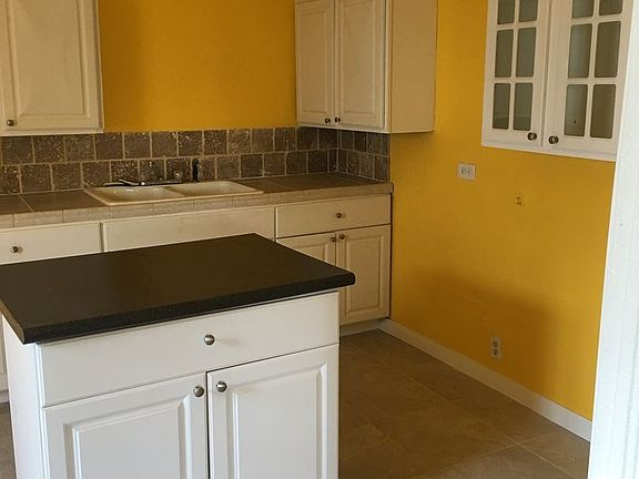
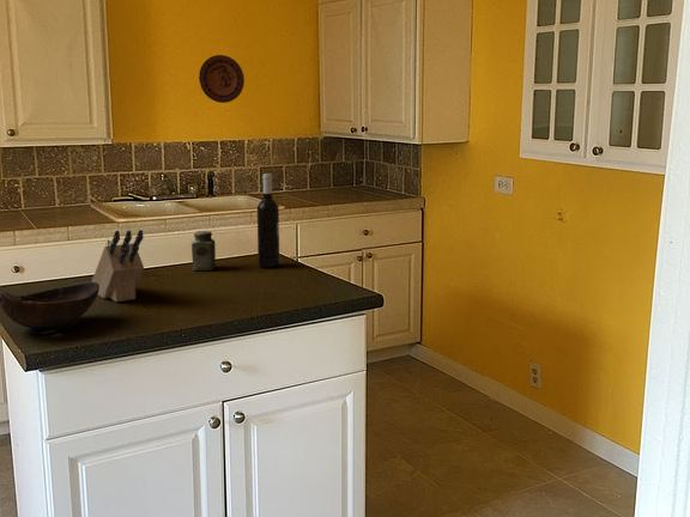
+ bowl (54, 304)
+ wine bottle (267, 220)
+ salt shaker (202, 249)
+ knife block (116, 261)
+ decorative plate (222, 79)
